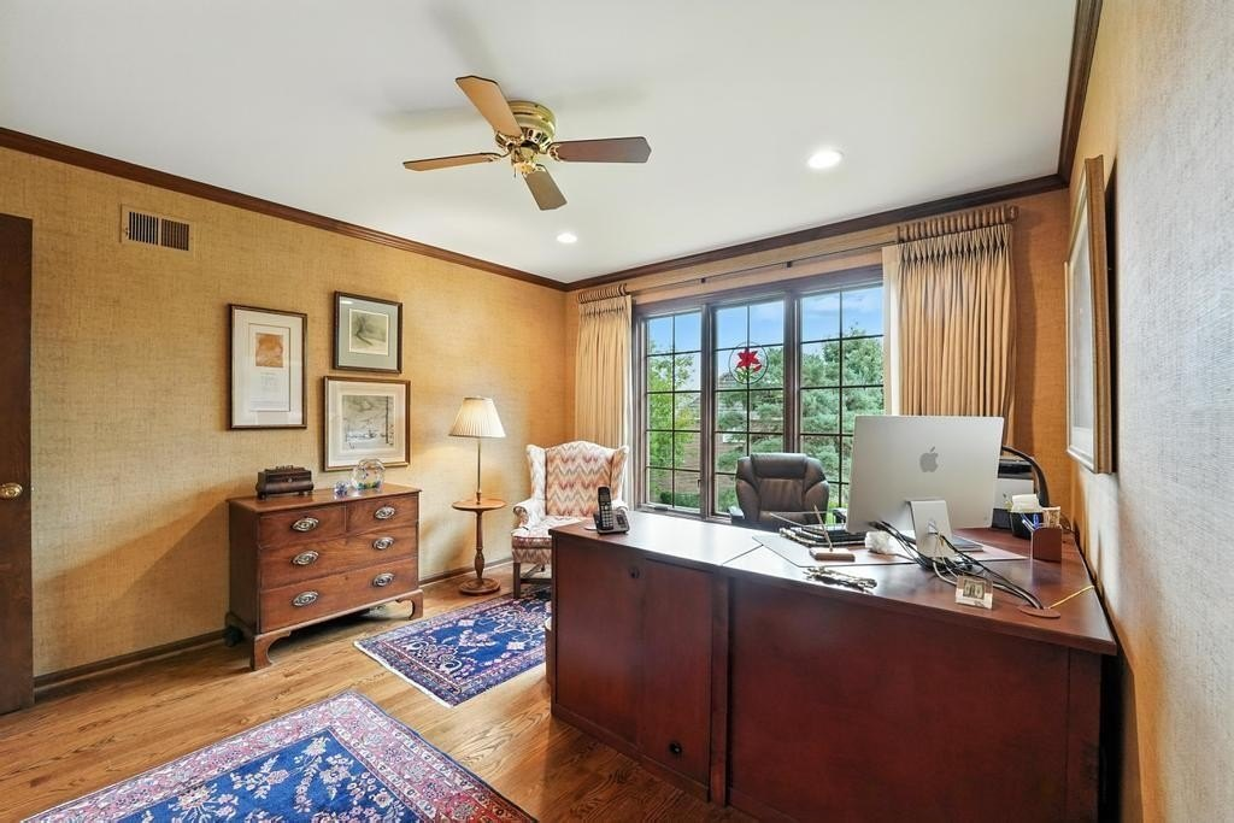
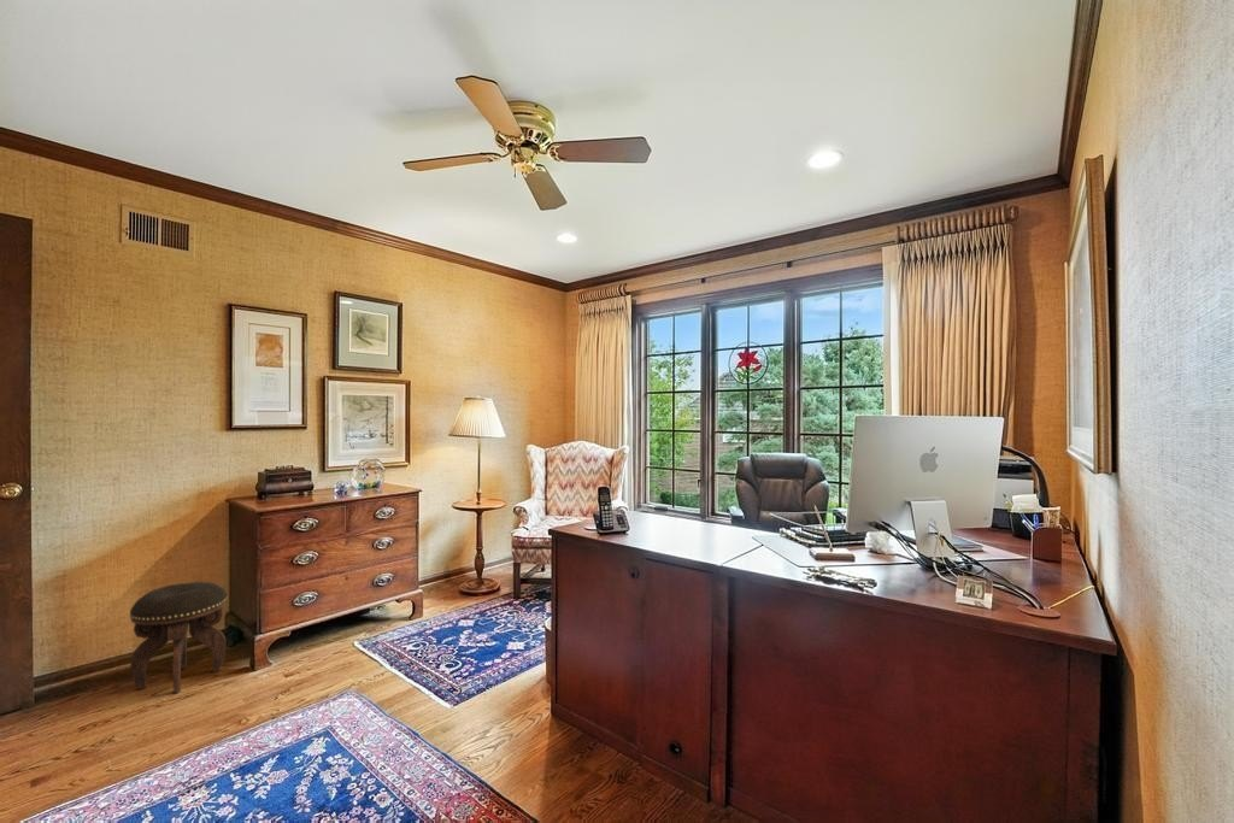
+ footstool (180, 634)
